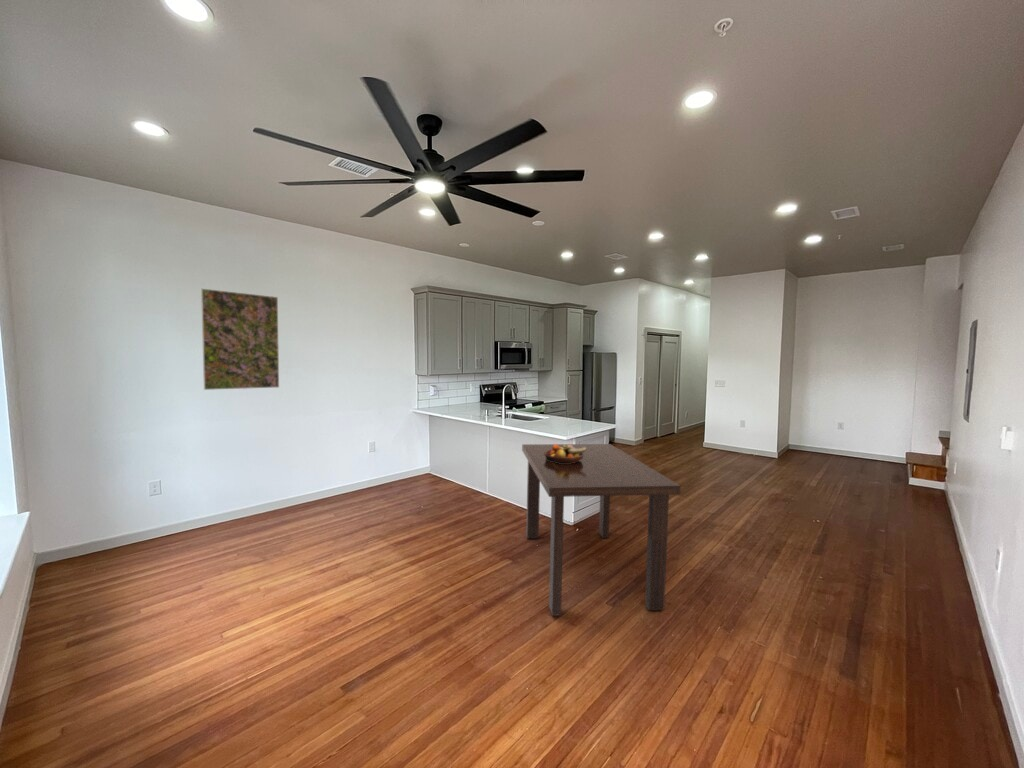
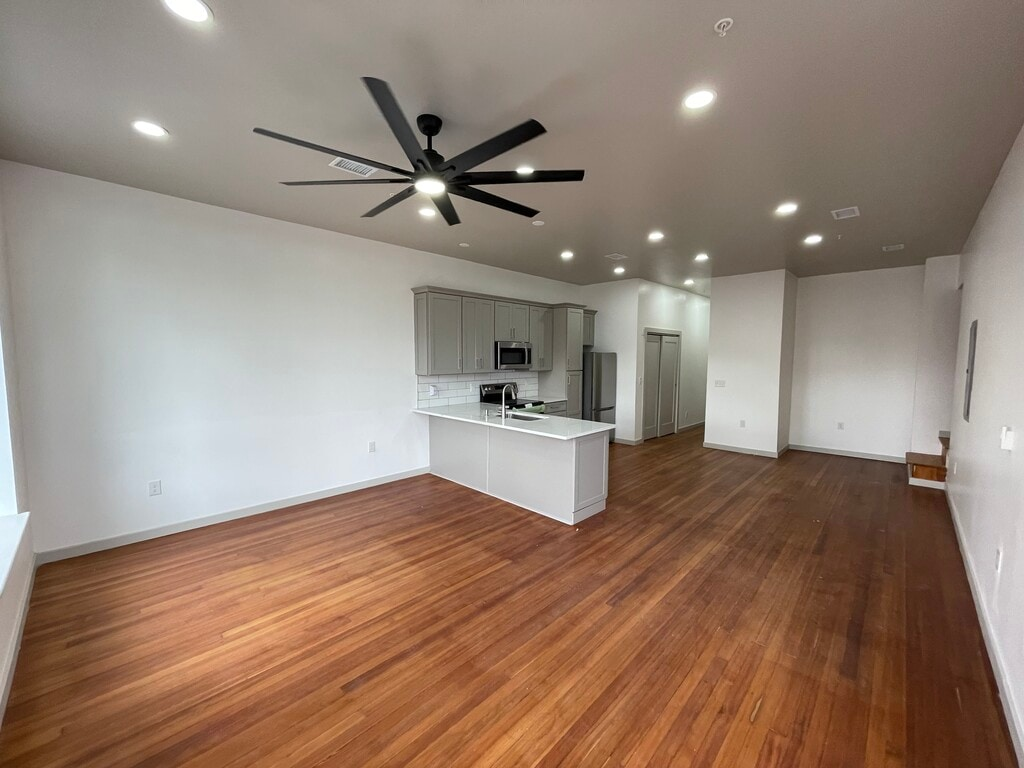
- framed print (242, 341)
- dining table (599, 516)
- fruit bowl (564, 451)
